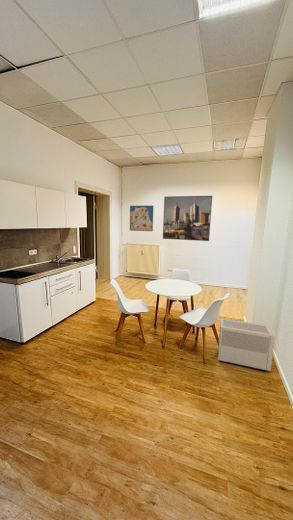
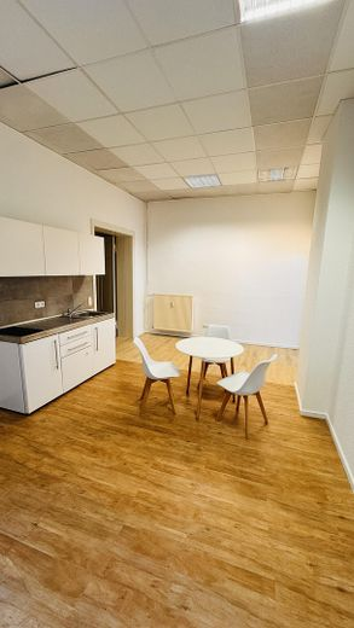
- wall art (141, 218)
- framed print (186, 218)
- air purifier (244, 343)
